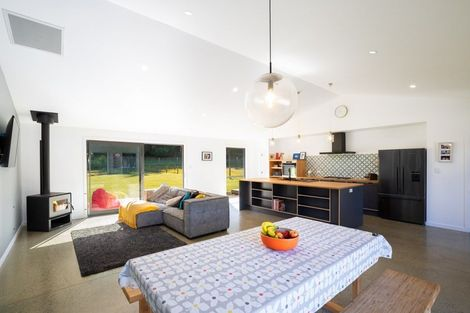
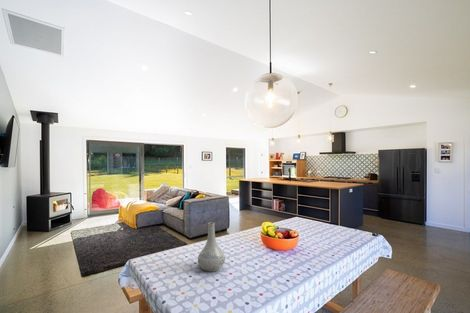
+ vase (211, 245)
